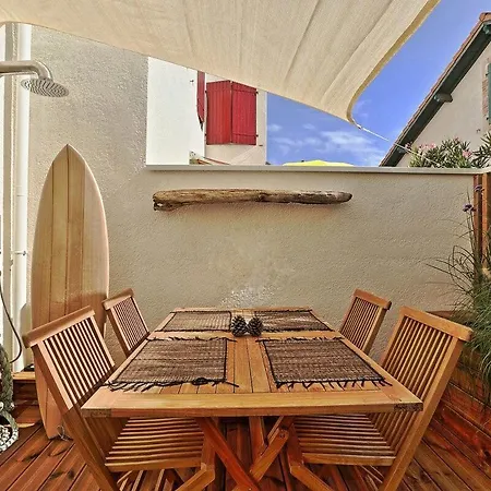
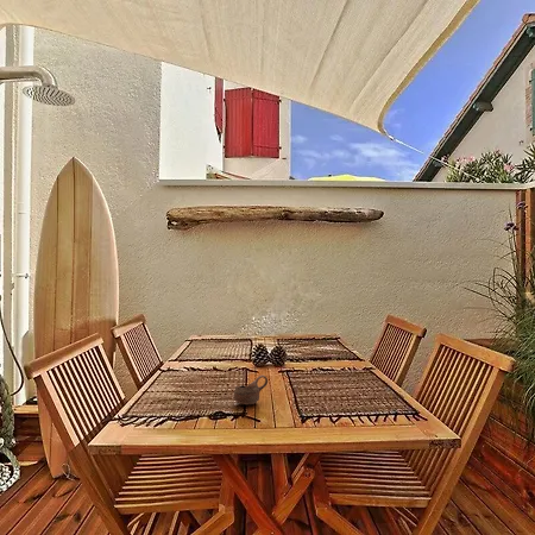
+ cup (250, 390)
